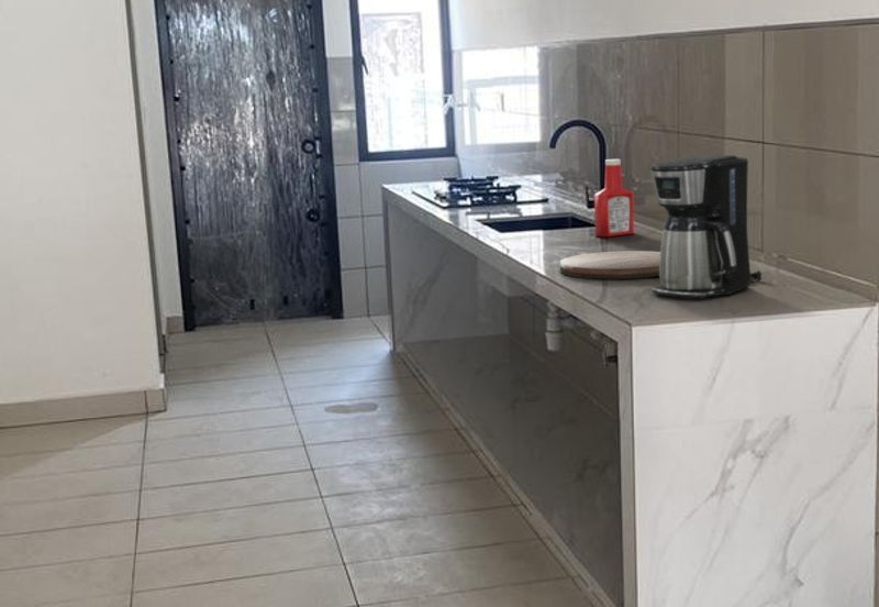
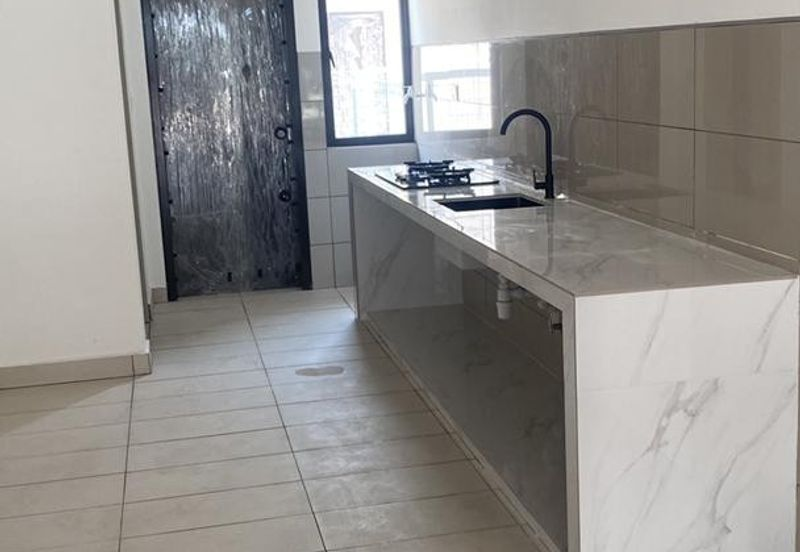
- coffee maker (716, 223)
- soap bottle (613, 197)
- cutting board (622, 264)
